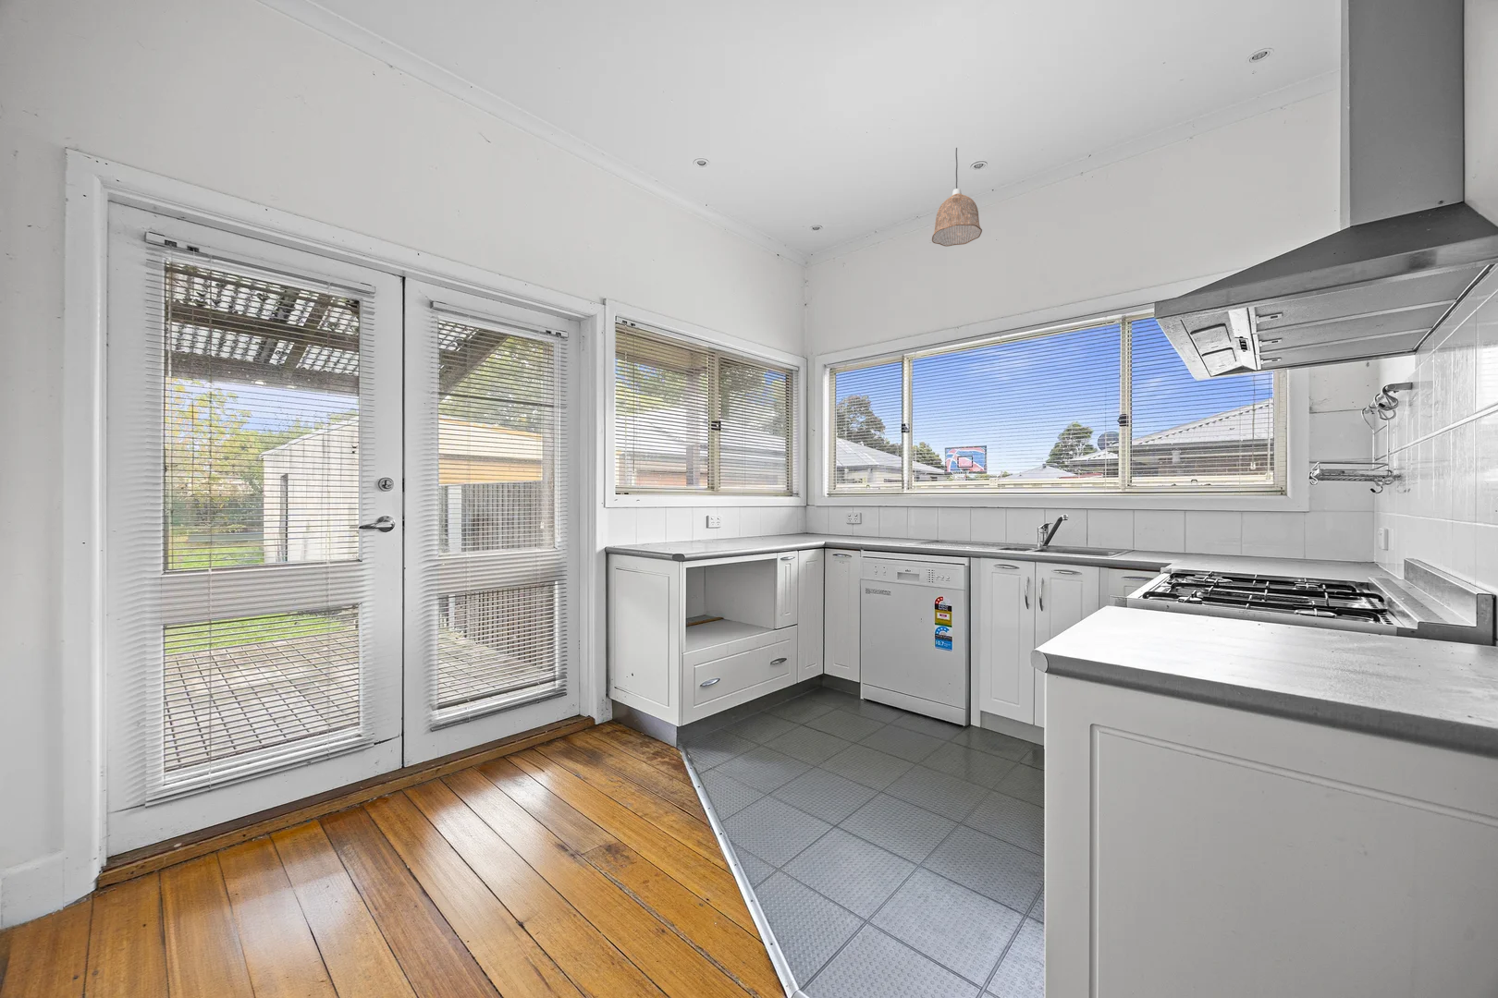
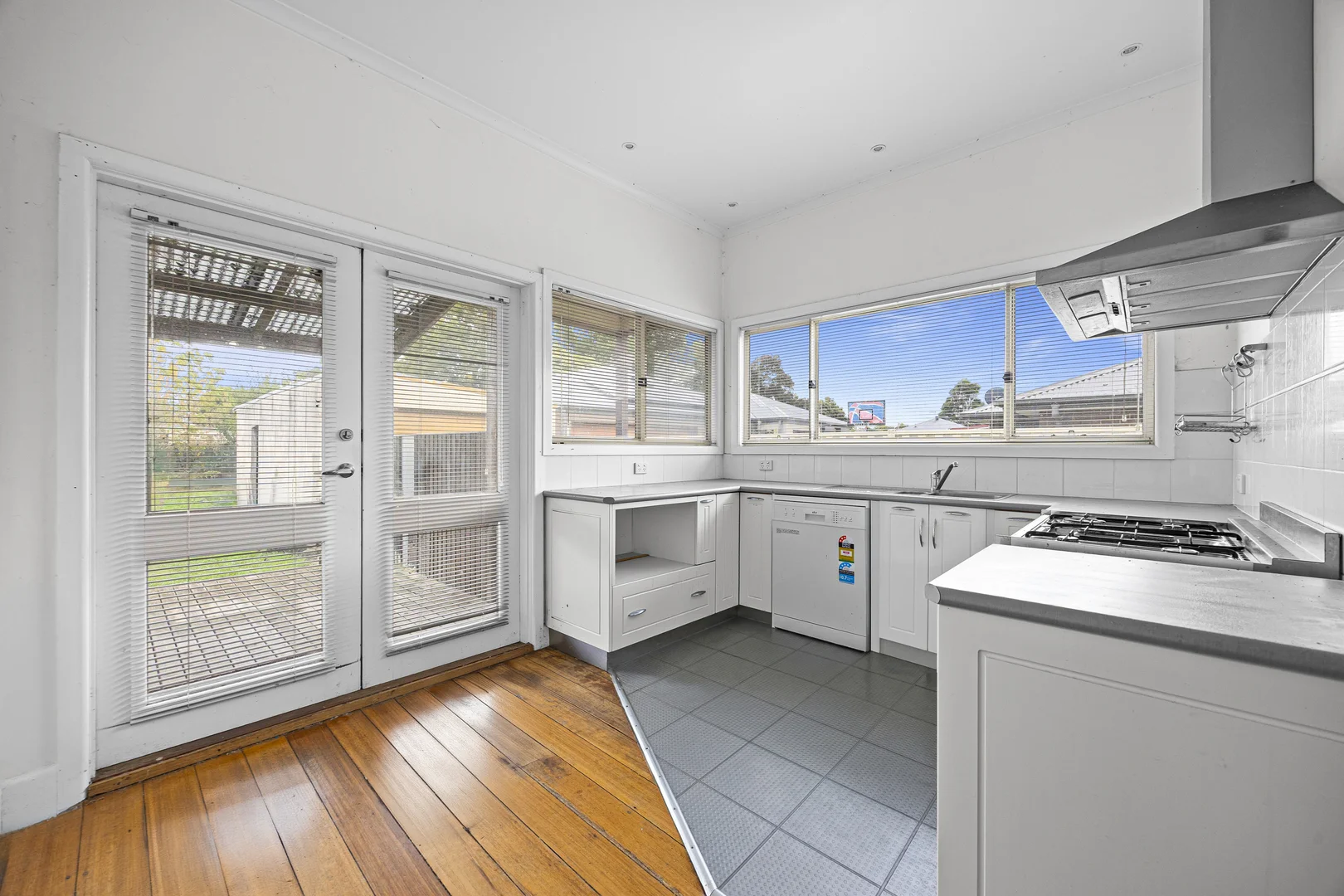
- pendant lamp (956, 192)
